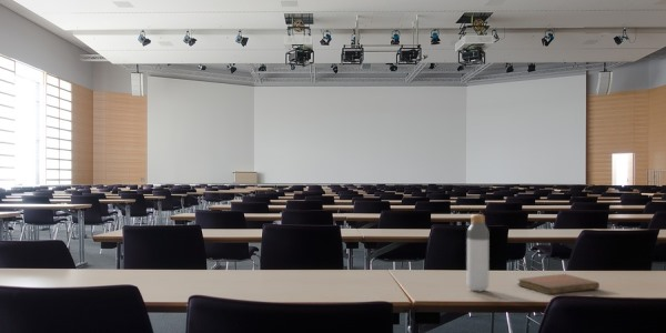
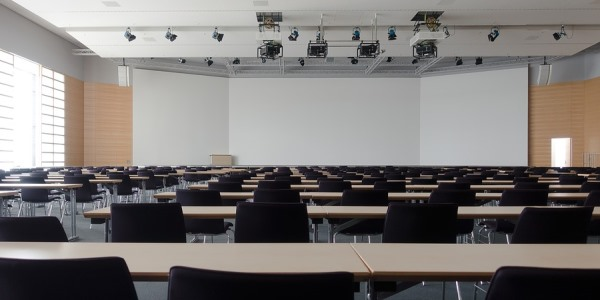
- bottle (477, 252)
- notebook (557, 283)
